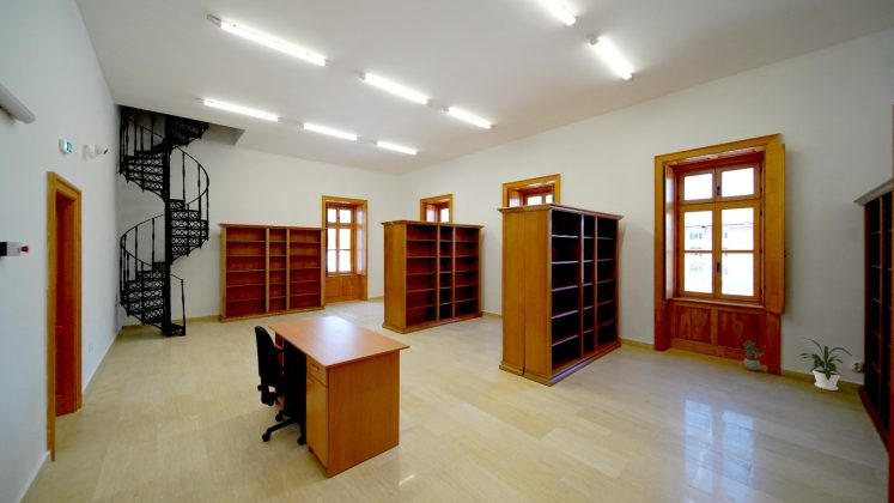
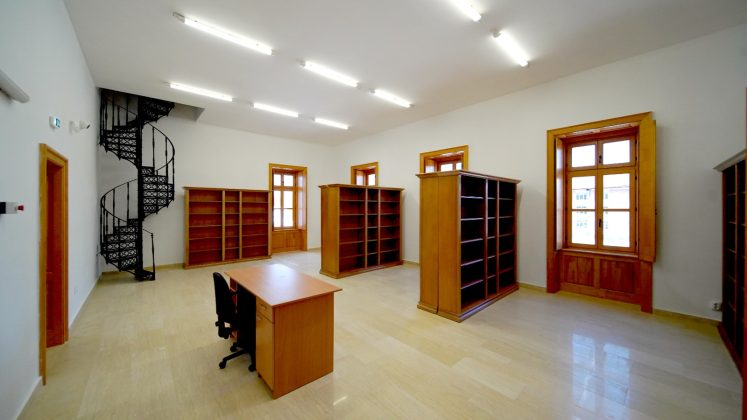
- potted plant (754, 356)
- house plant (823, 363)
